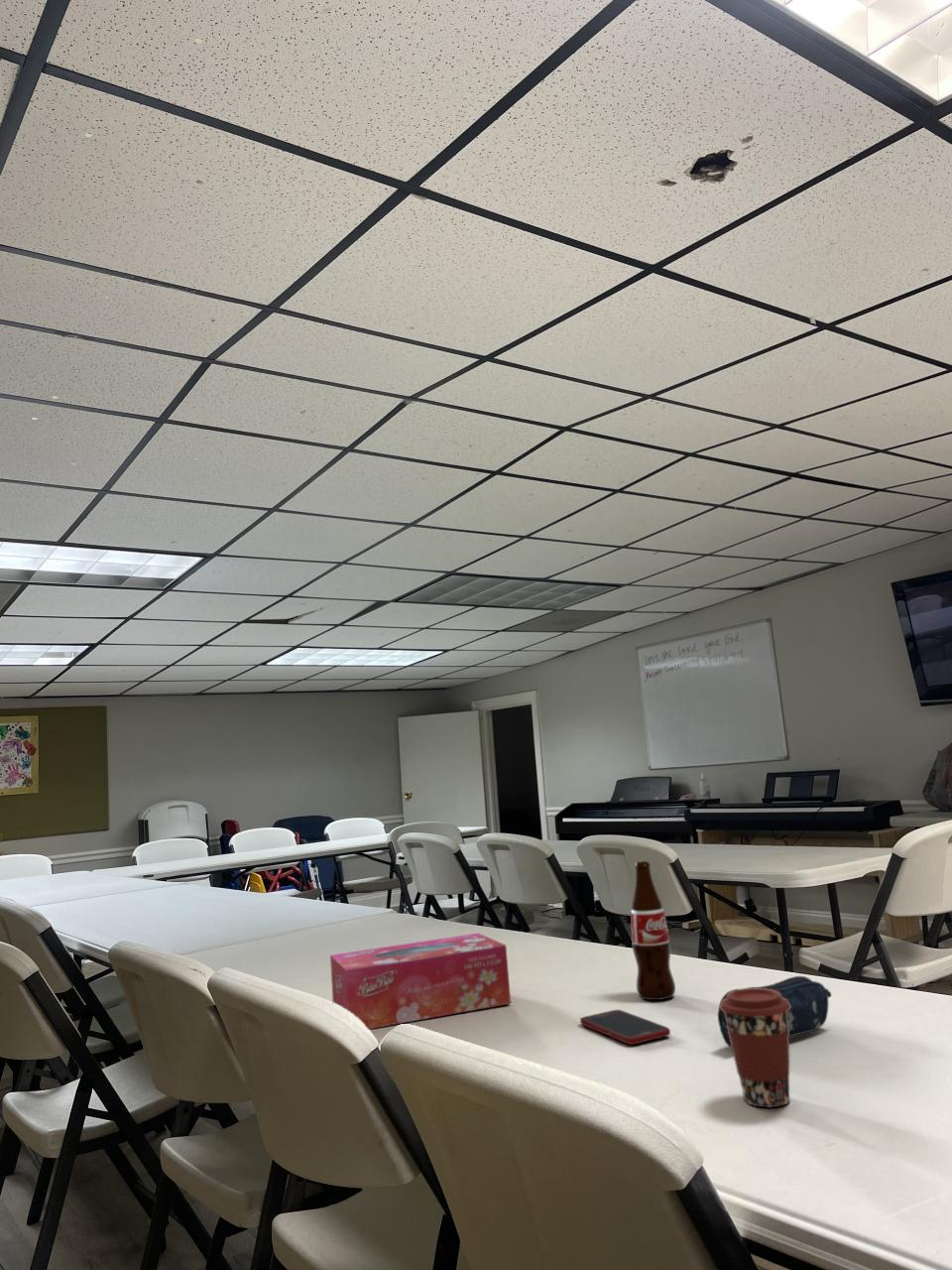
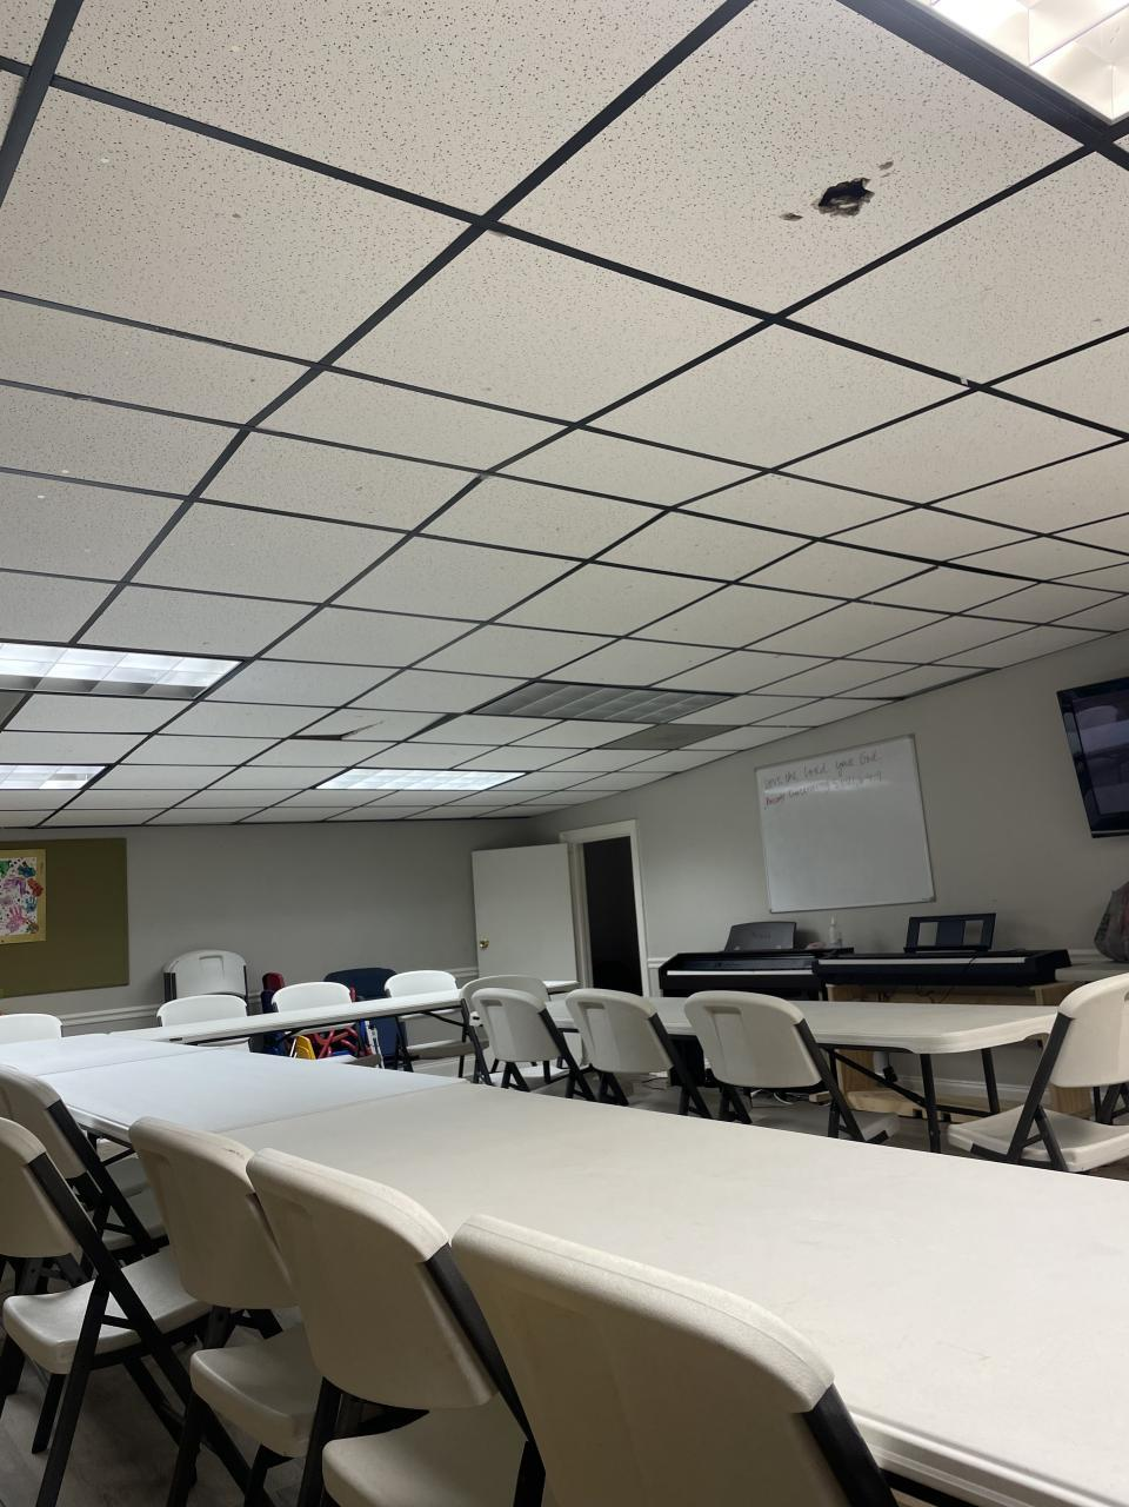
- coffee cup (760, 1046)
- pencil case (787, 1011)
- bottle (649, 928)
- tissue box (418, 978)
- cell phone (623, 1026)
